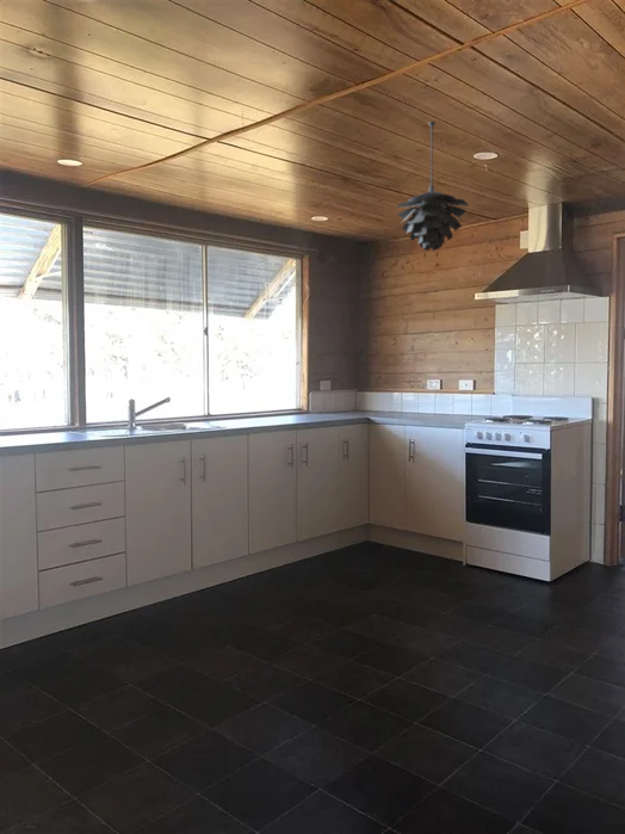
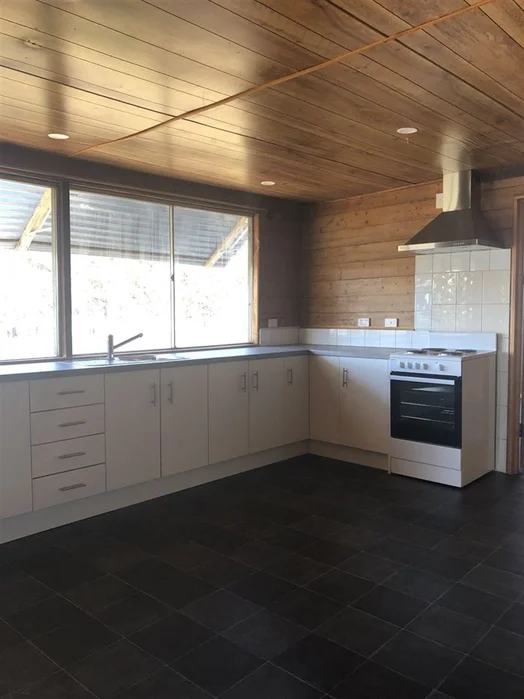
- pendant light (432, 185)
